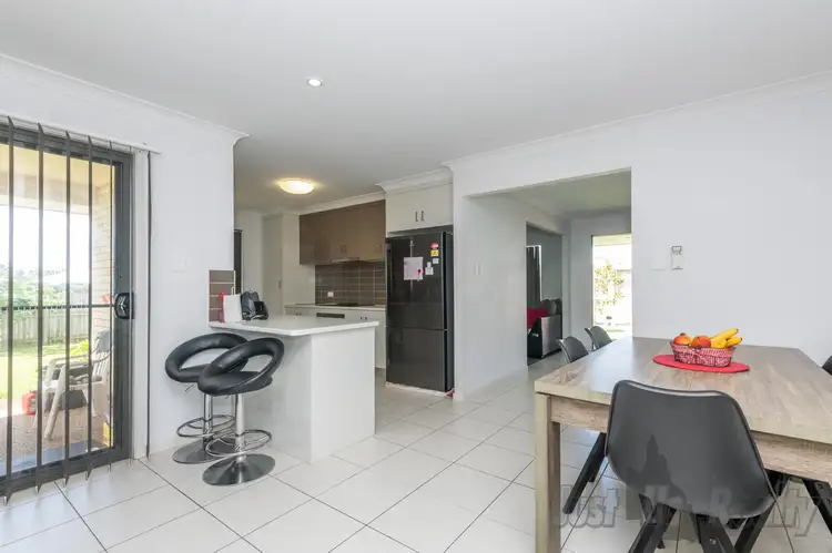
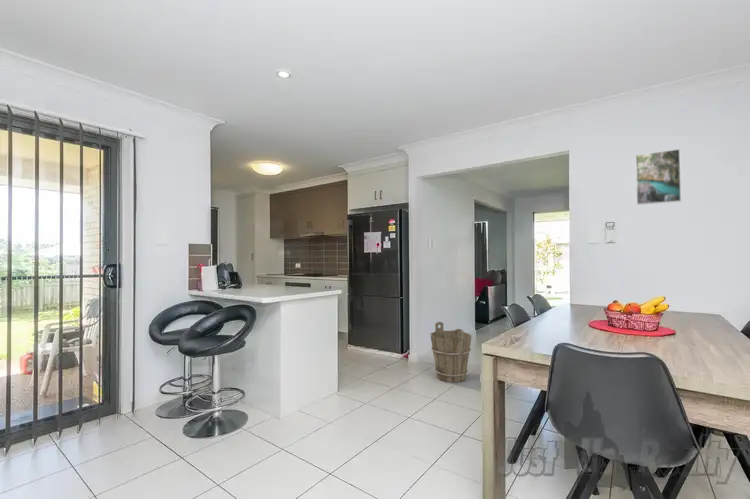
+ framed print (657, 177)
+ bucket (451, 351)
